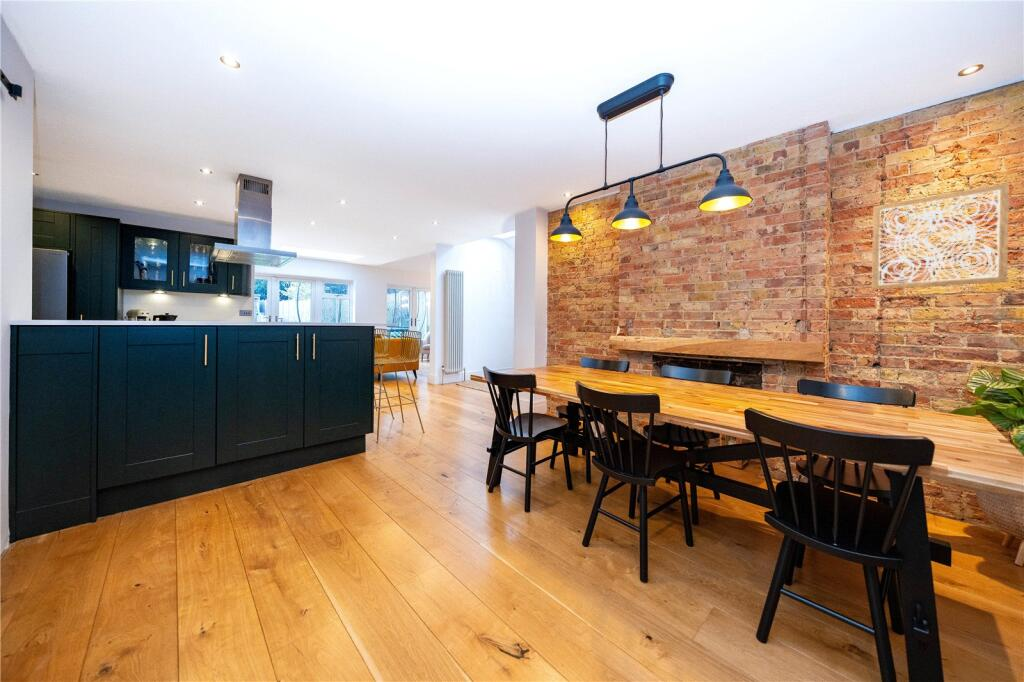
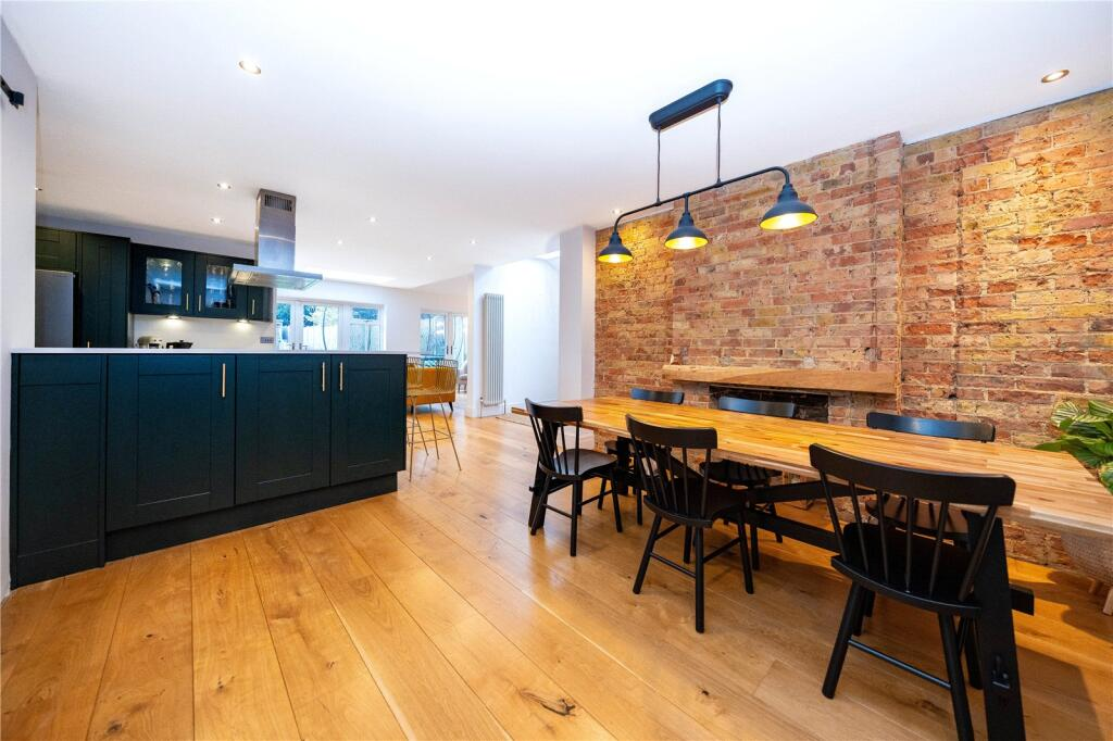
- wall art (934, 244)
